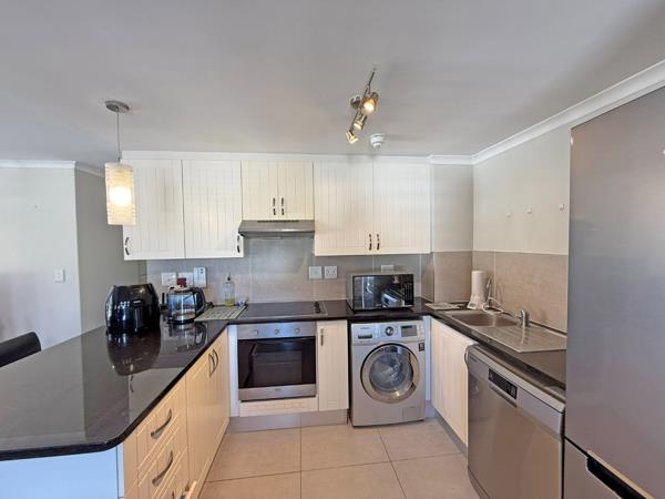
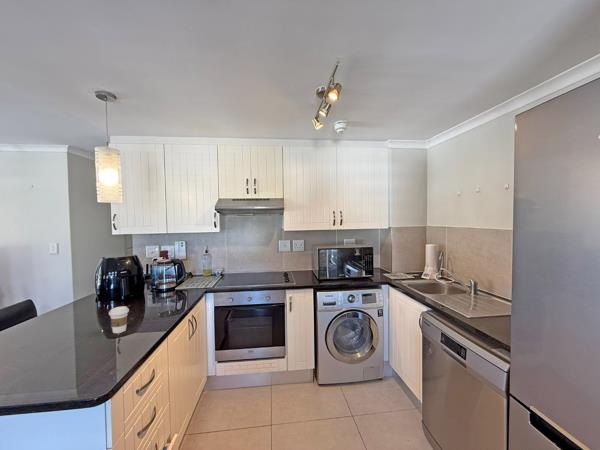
+ coffee cup (119, 319)
